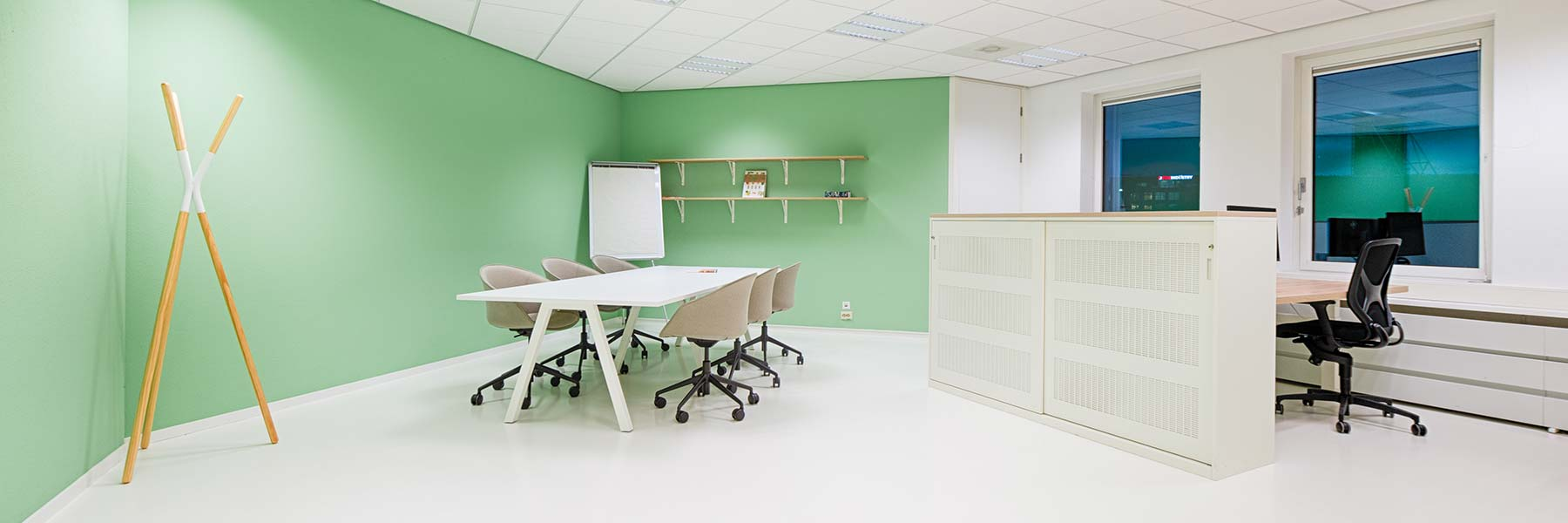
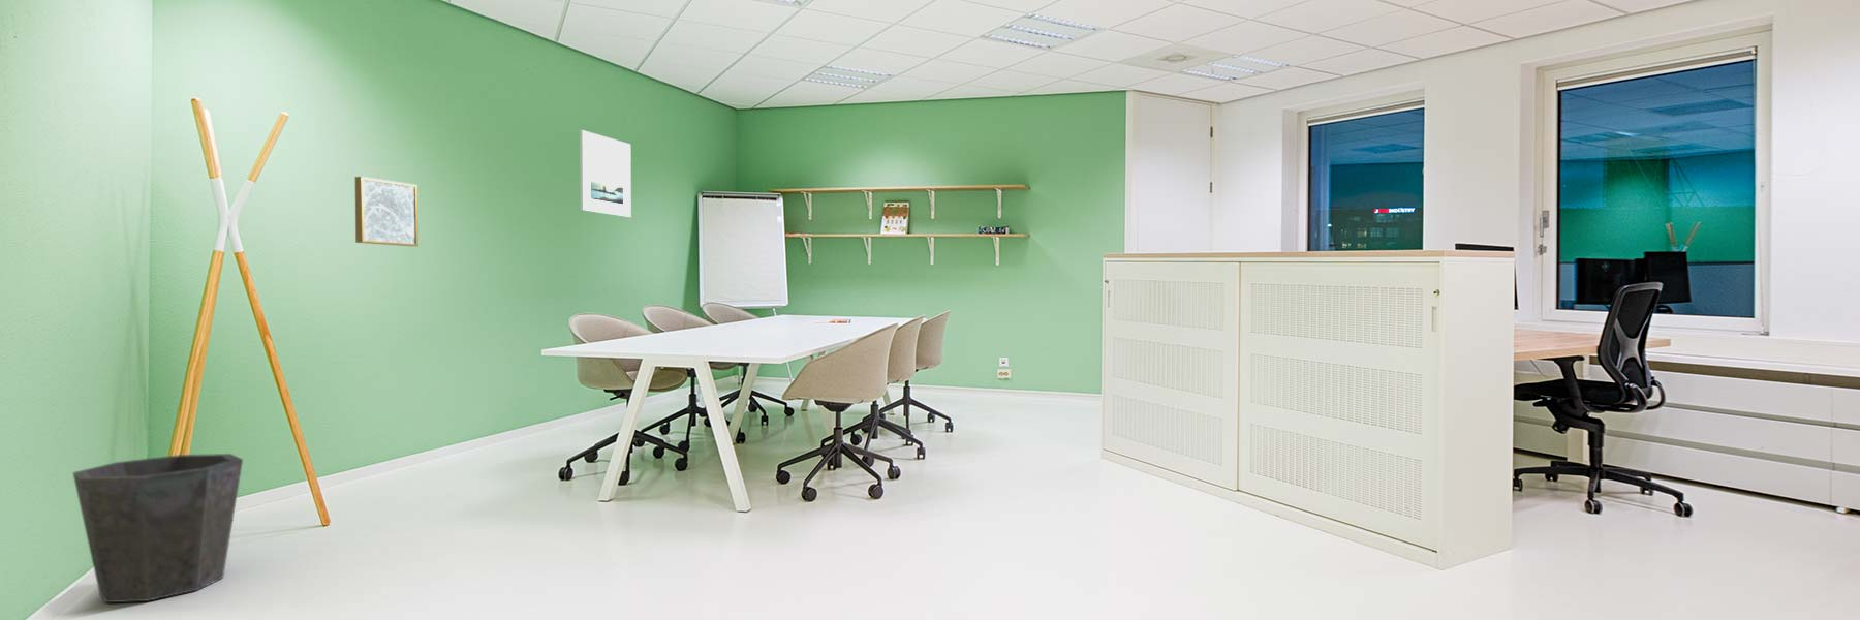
+ wall art (388, 212)
+ waste bin (161, 525)
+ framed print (606, 175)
